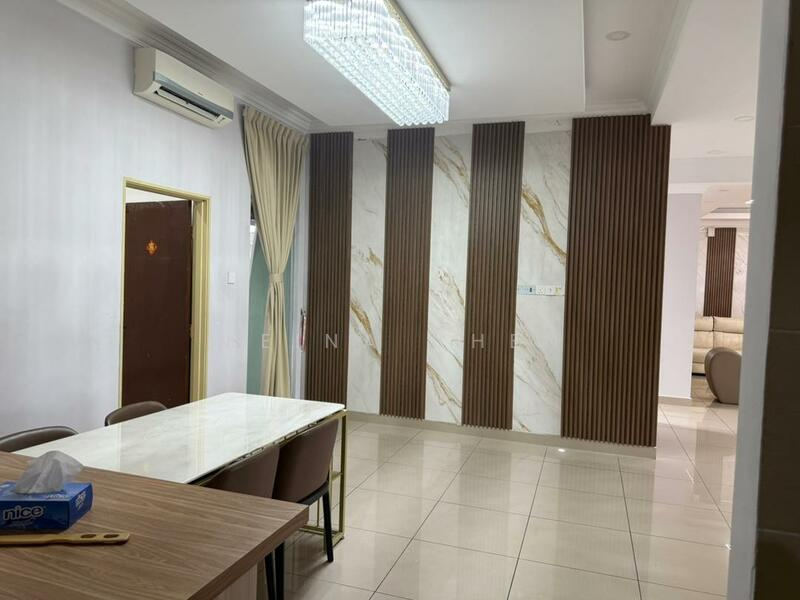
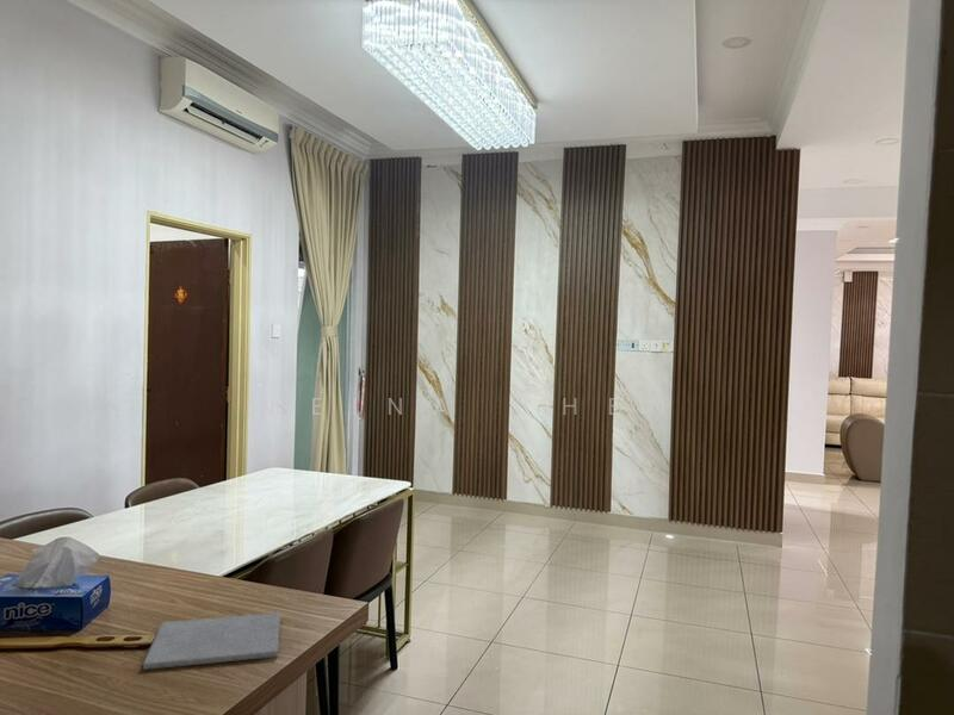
+ notepad (217, 639)
